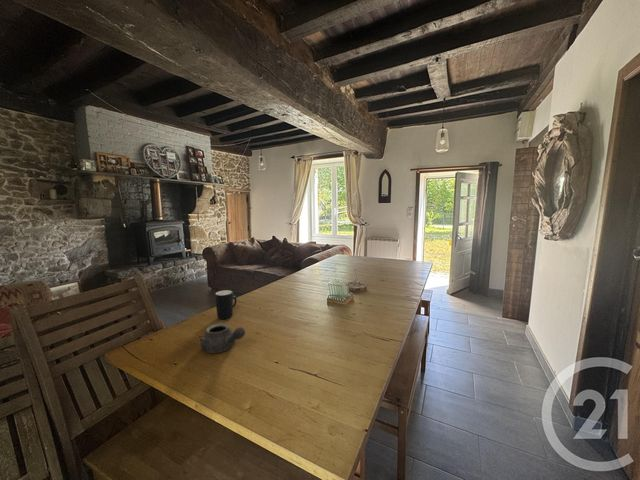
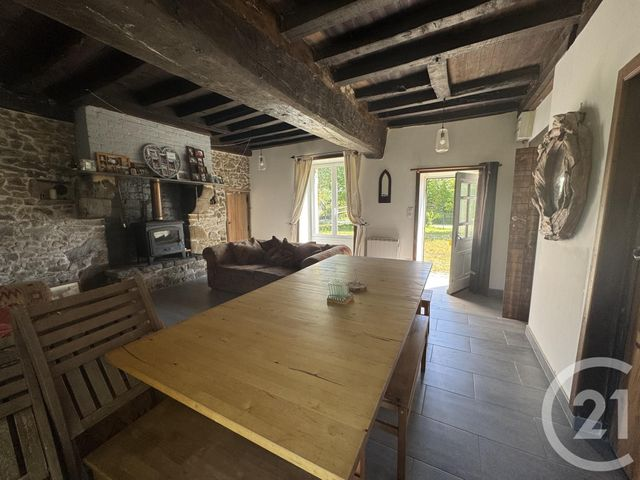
- teapot (222, 337)
- mug (226, 304)
